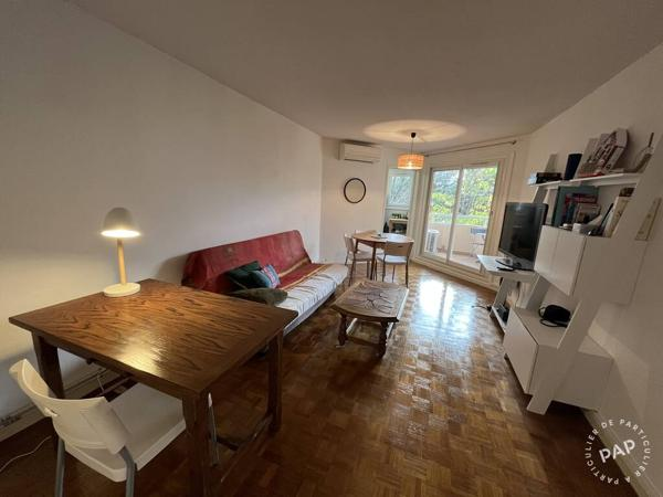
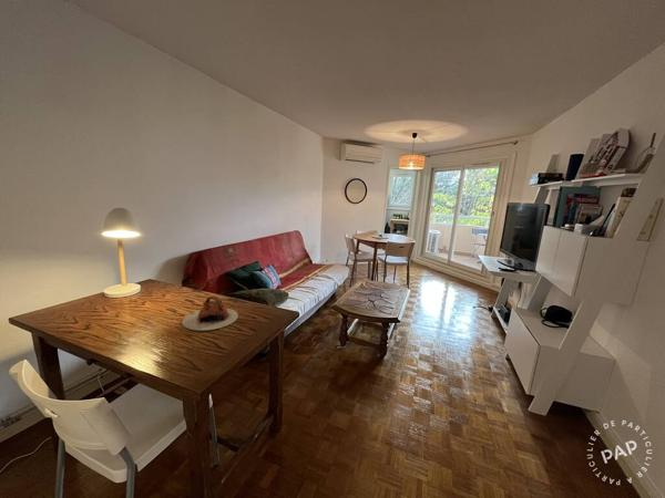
+ teapot (211, 307)
